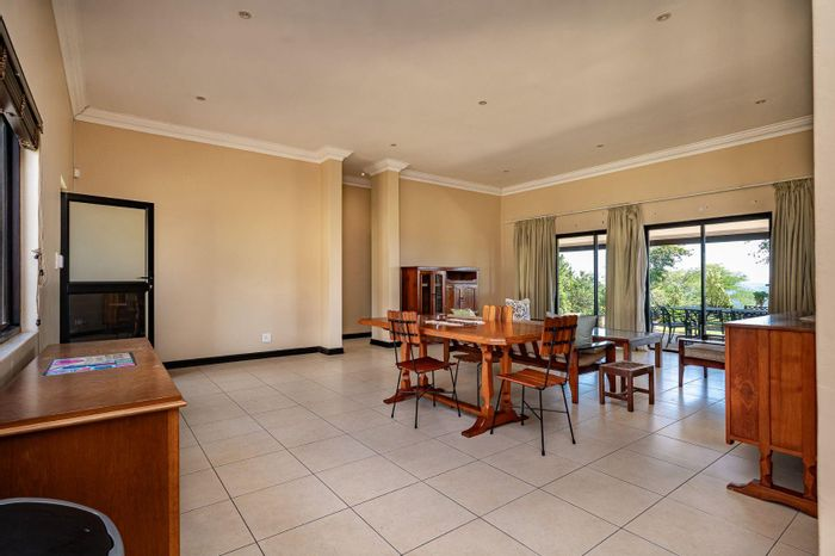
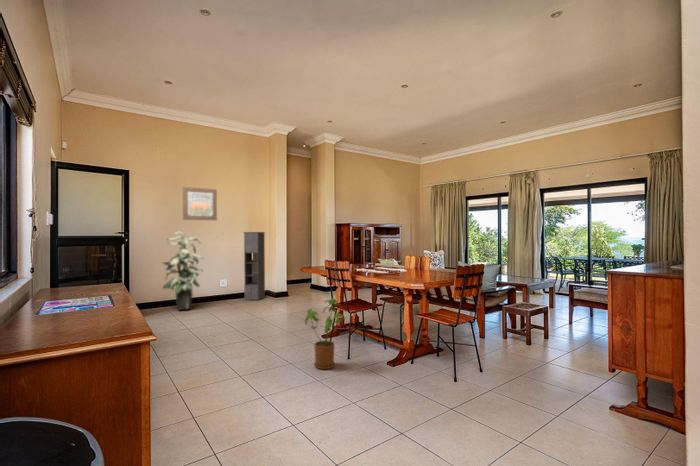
+ storage cabinet (254, 265)
+ house plant (327, 332)
+ indoor plant (182, 270)
+ wall art (200, 204)
